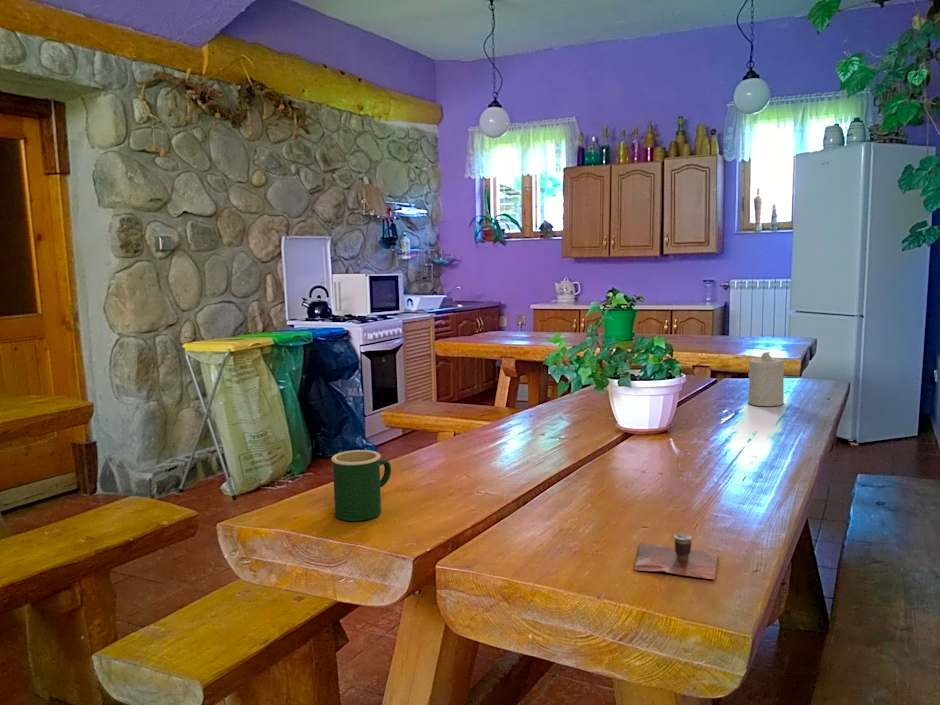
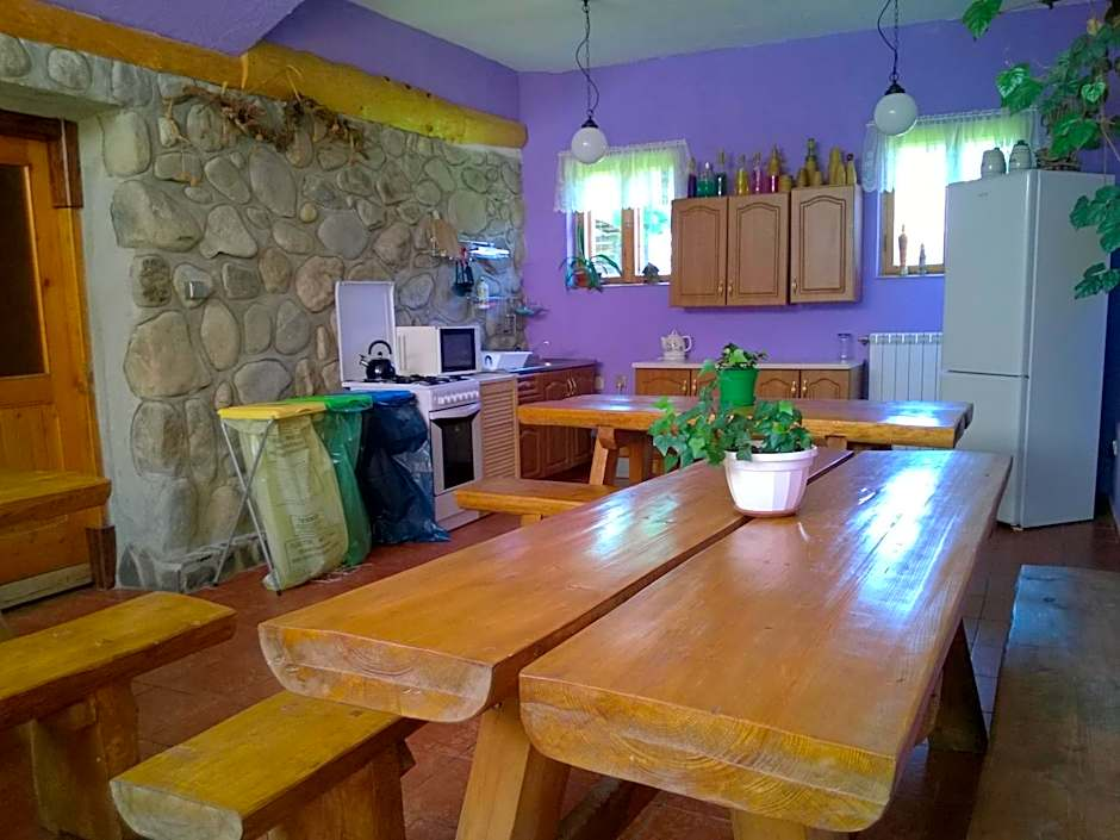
- cup (675, 549)
- candle (766, 377)
- mug (365, 481)
